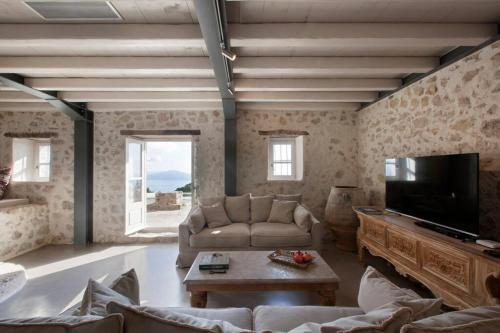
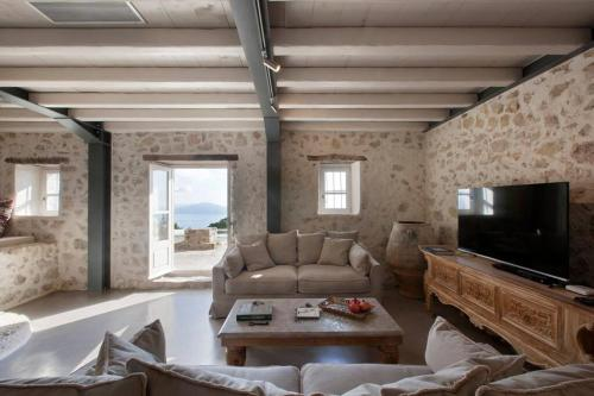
+ board game (308, 310)
